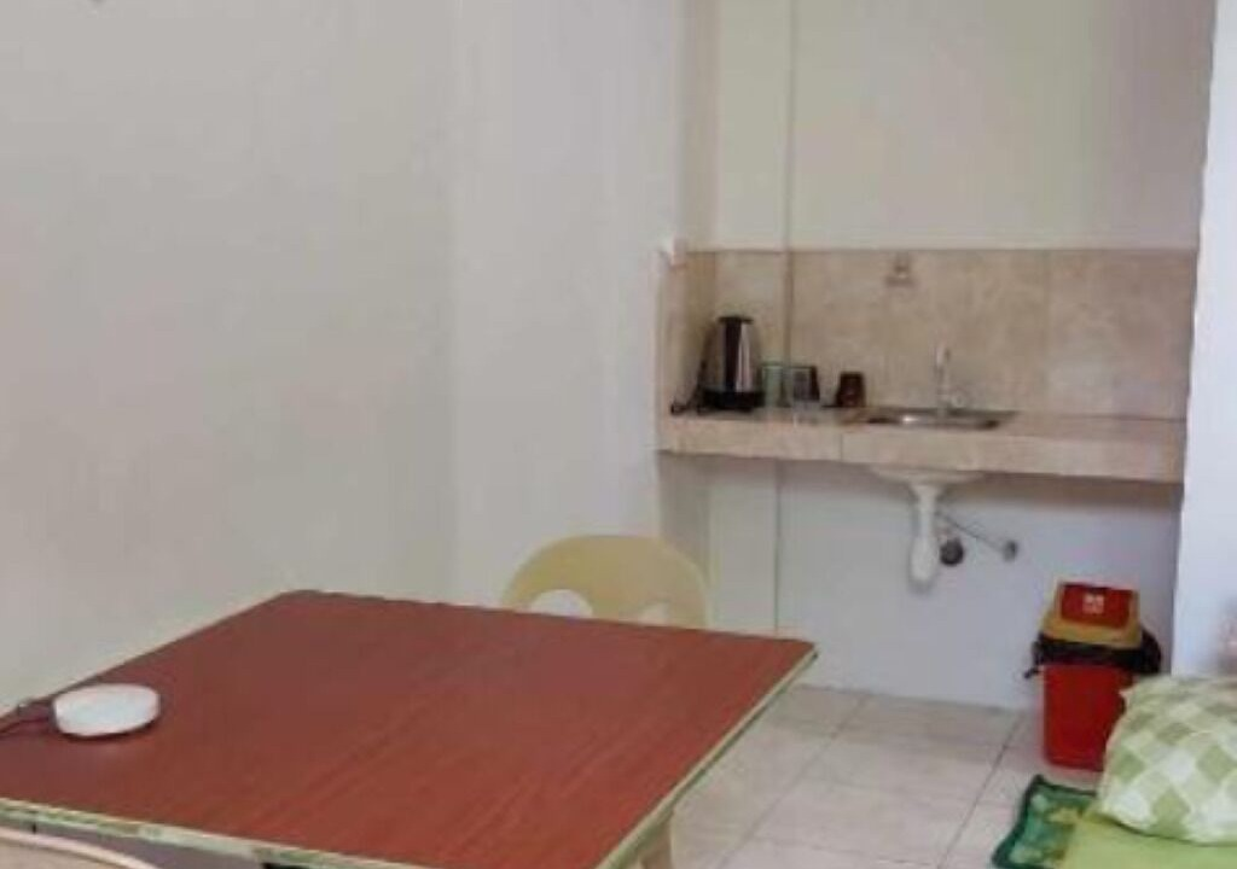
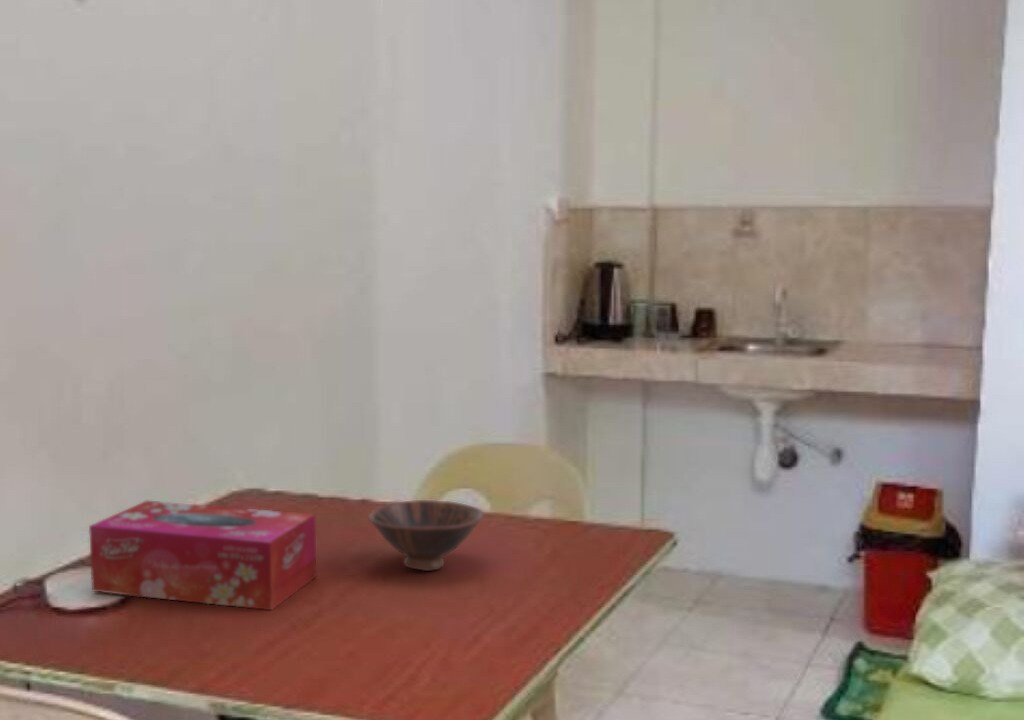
+ tissue box (205, 552)
+ bowl (426, 538)
